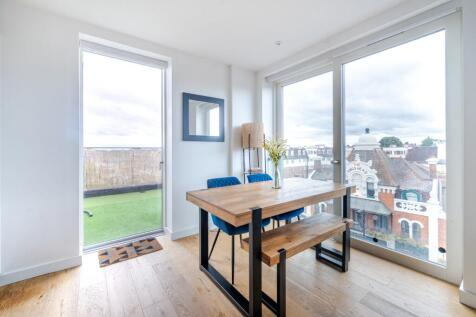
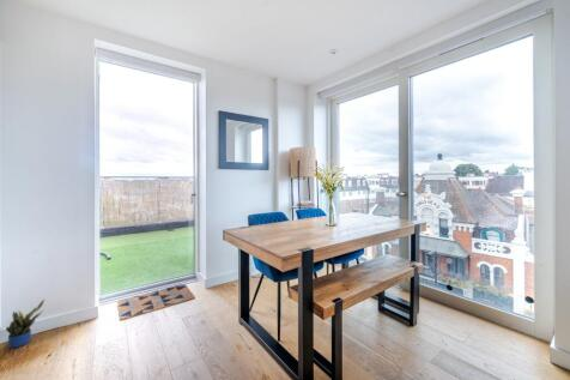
+ potted plant (26, 320)
